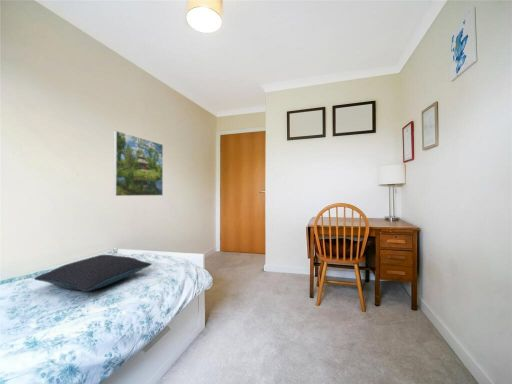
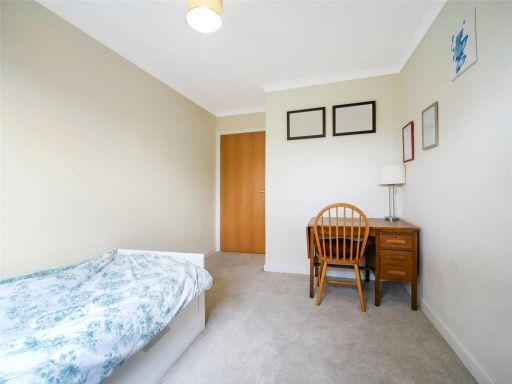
- pillow (97, 271)
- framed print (141, 167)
